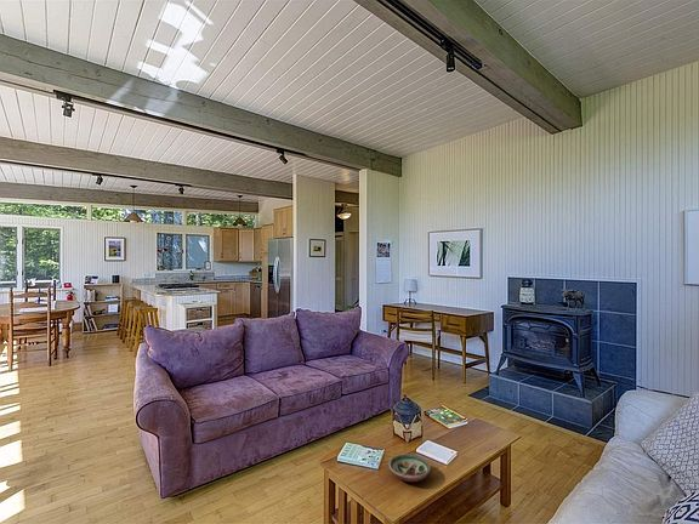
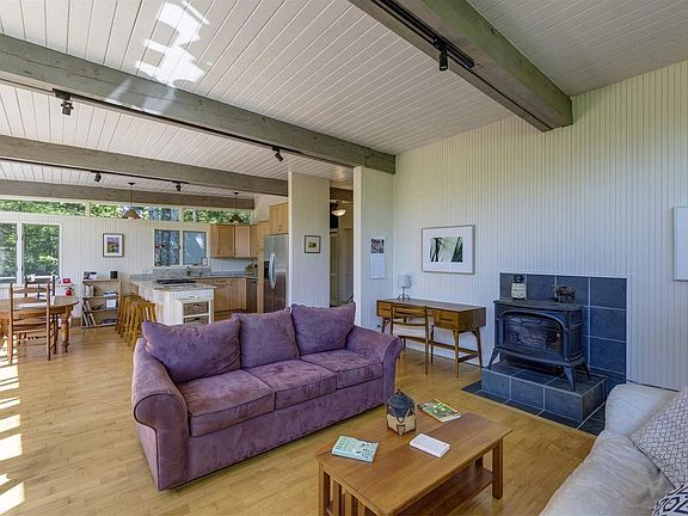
- decorative bowl (409, 469)
